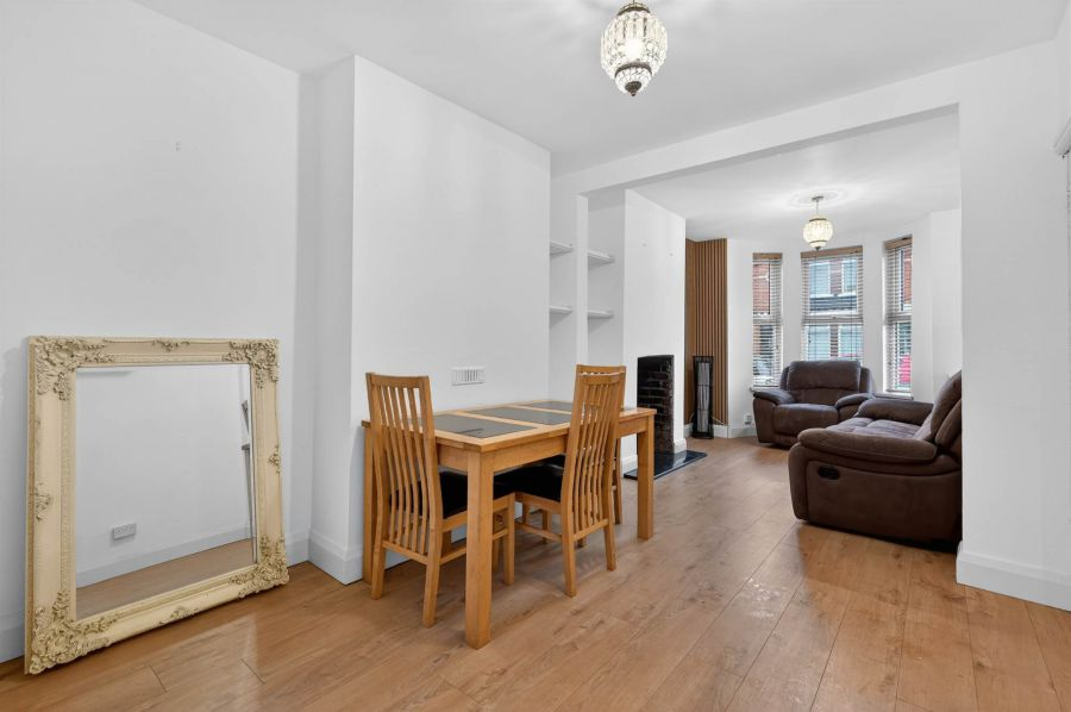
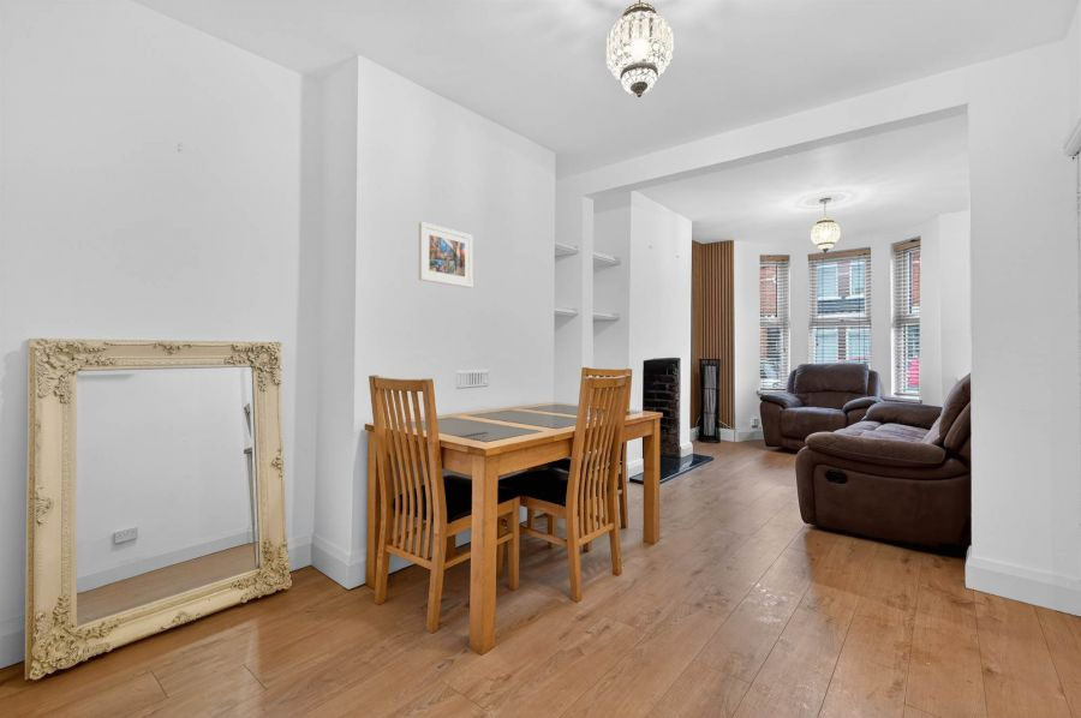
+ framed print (447, 256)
